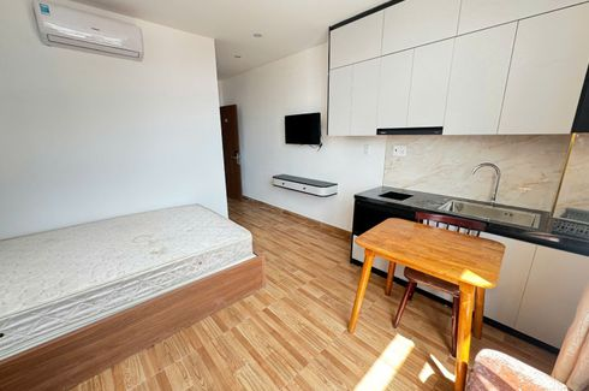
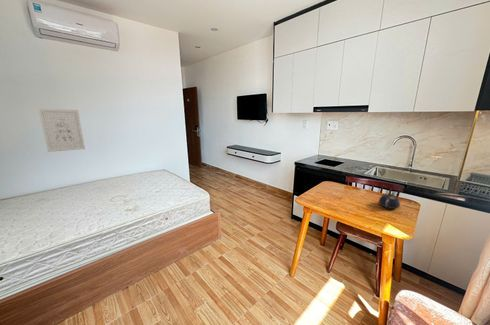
+ wall art (63, 130)
+ teapot (389, 199)
